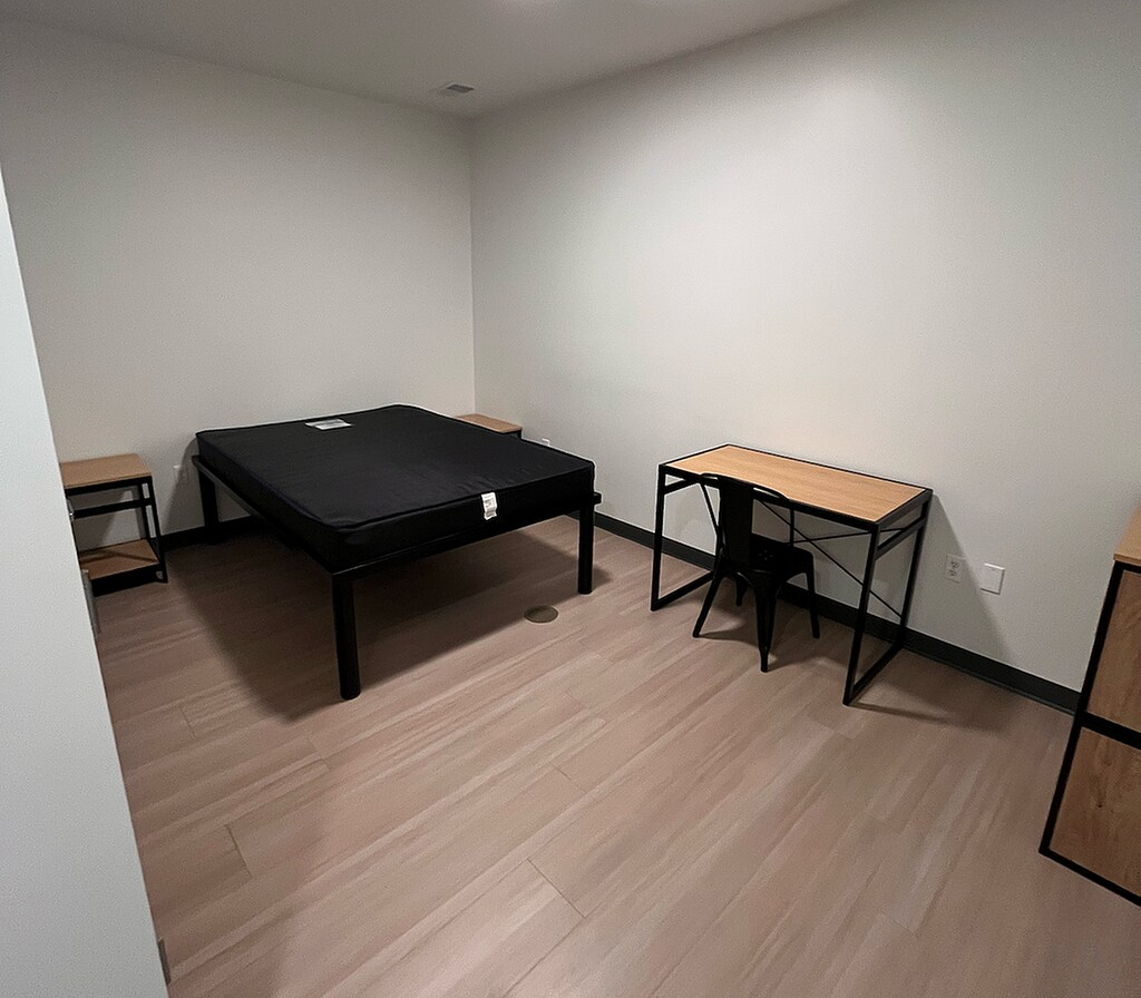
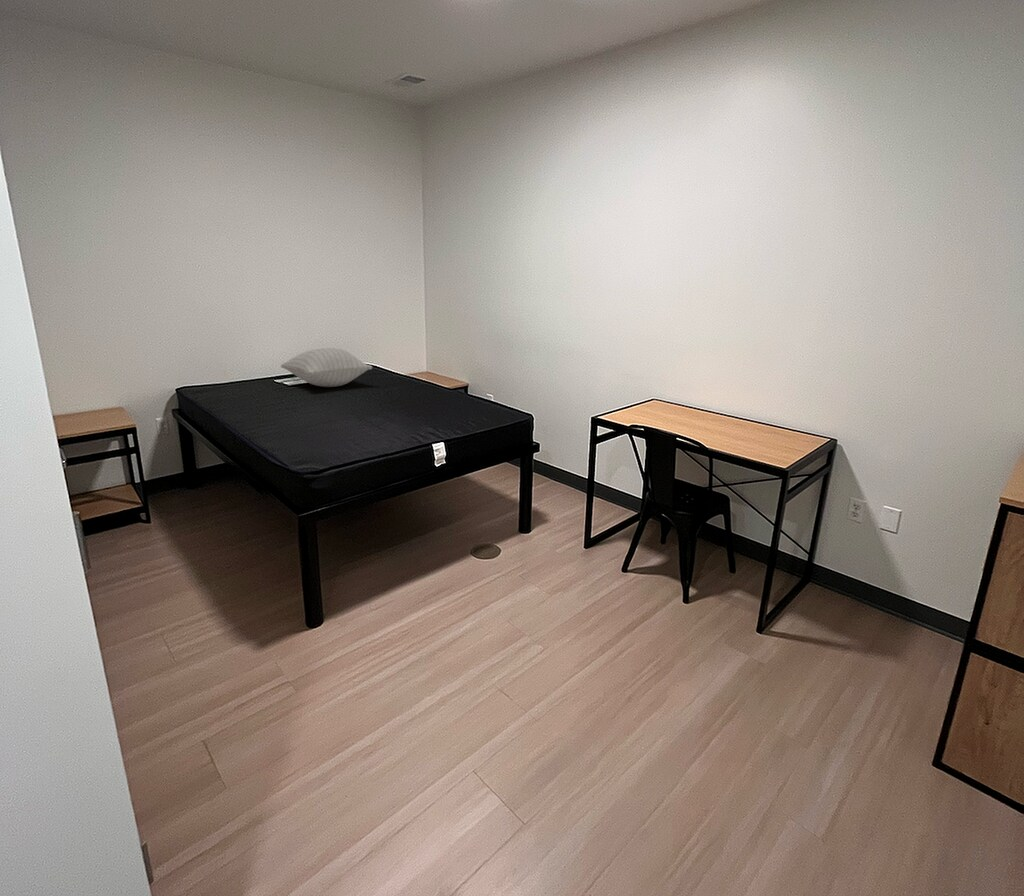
+ pillow (326, 366)
